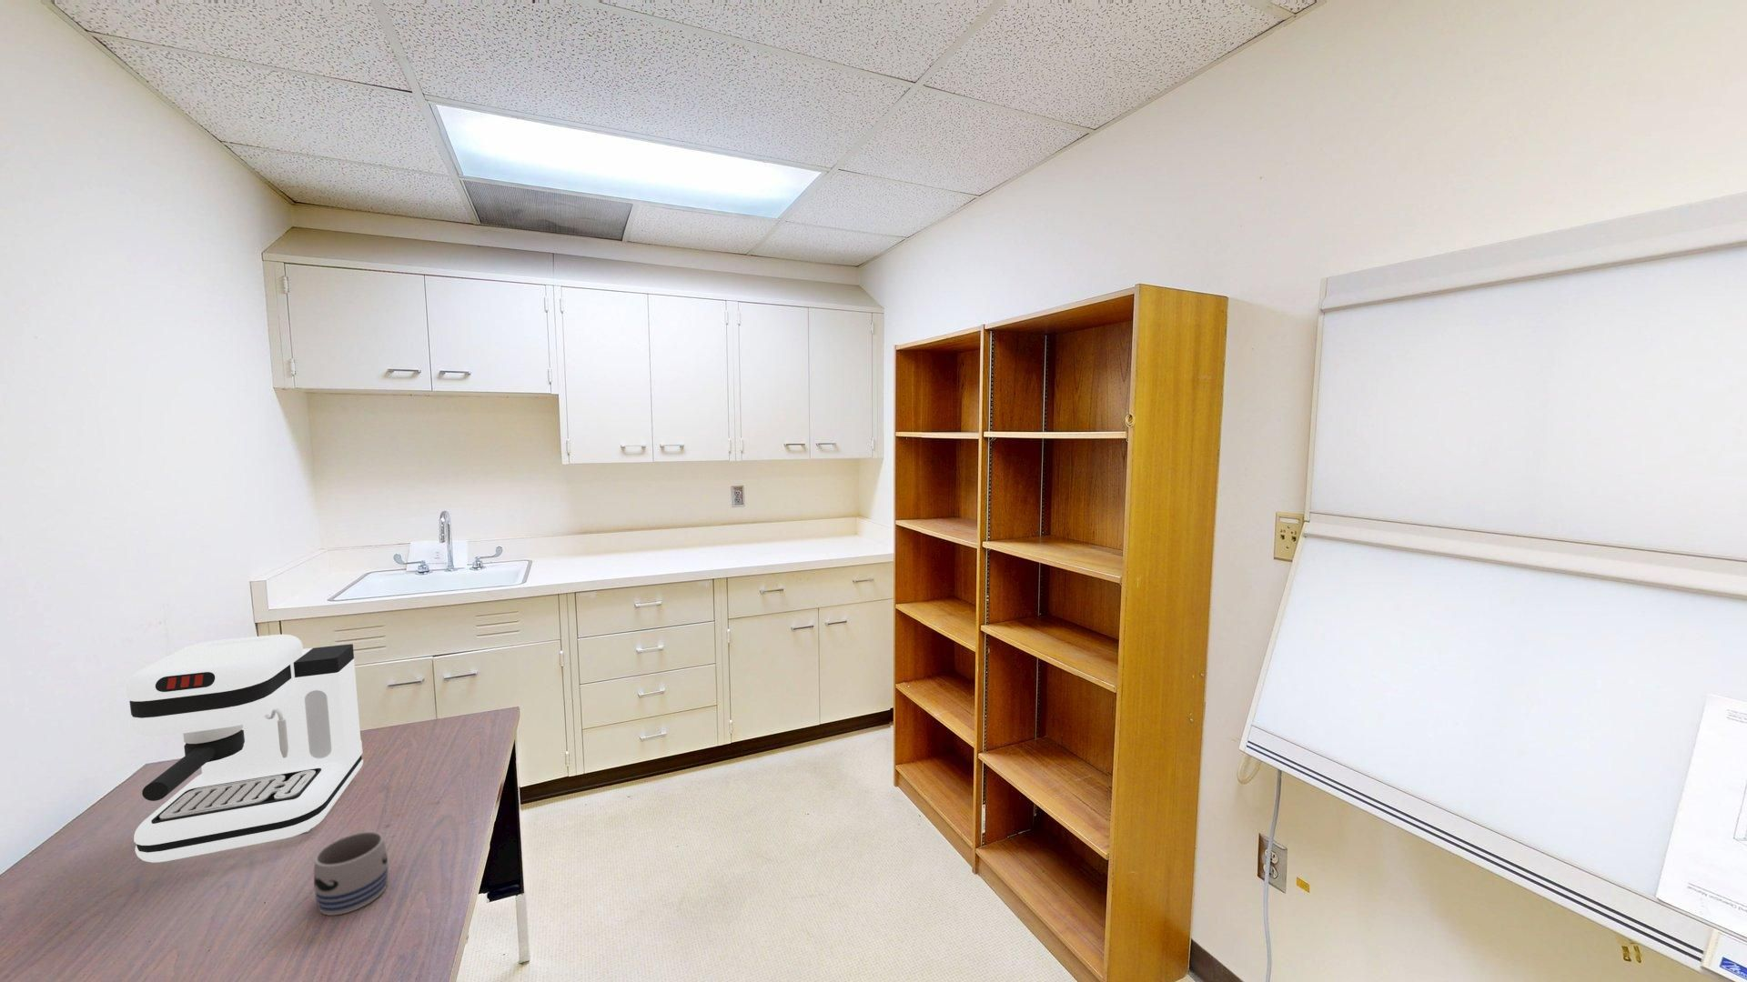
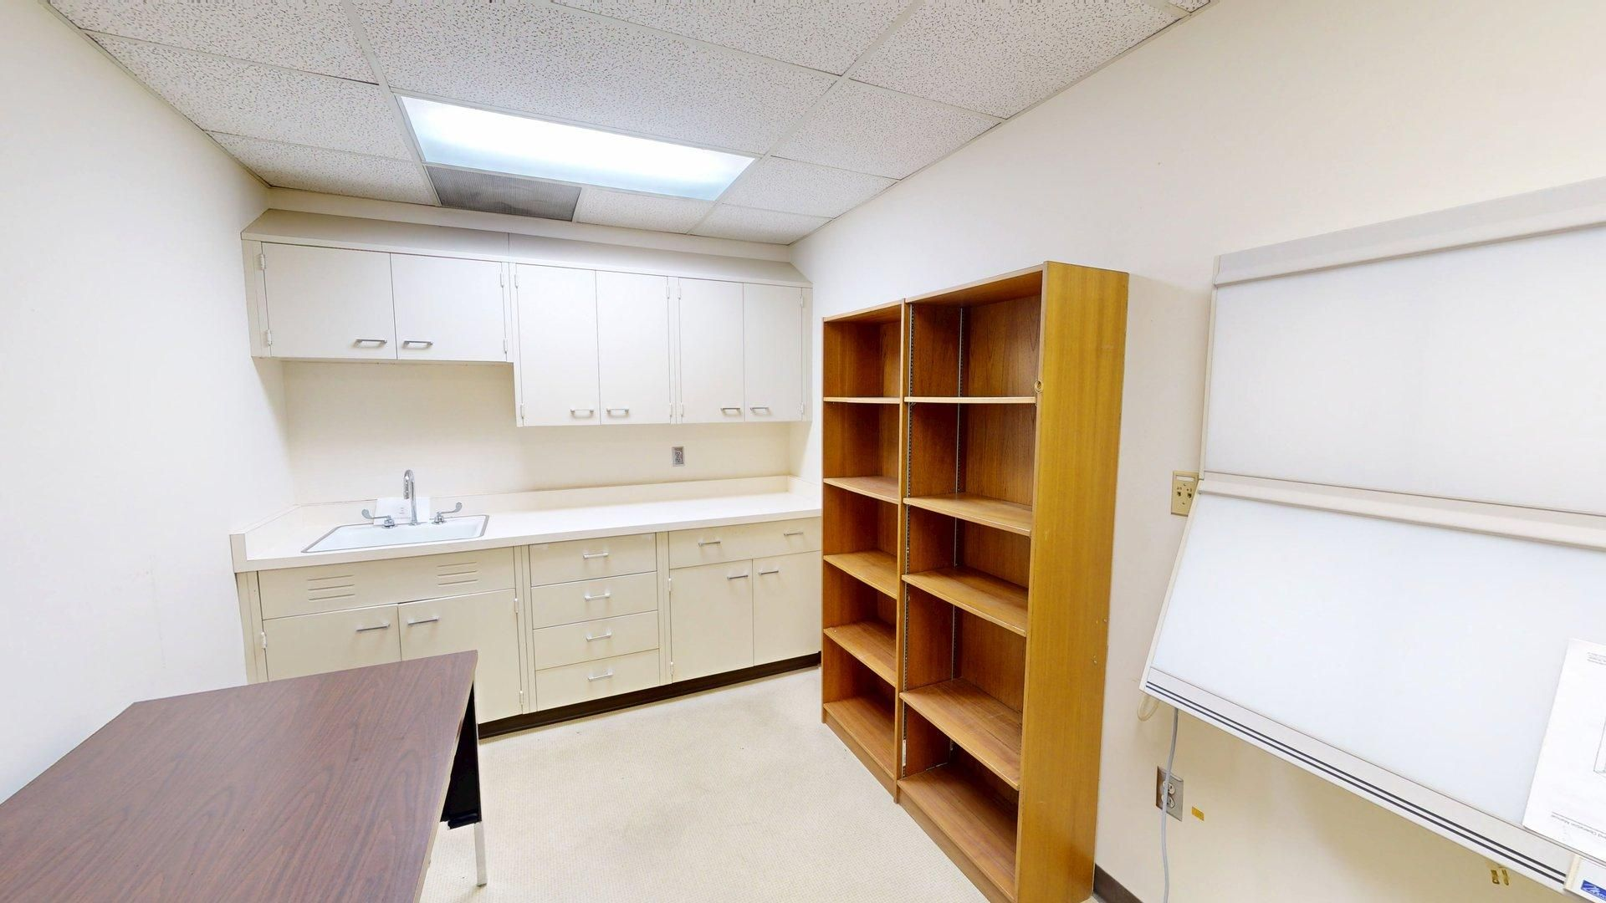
- mug (348, 867)
- coffee maker (251, 736)
